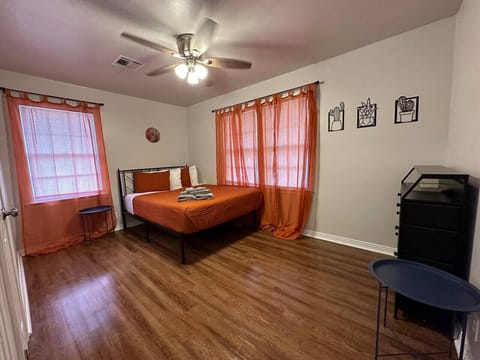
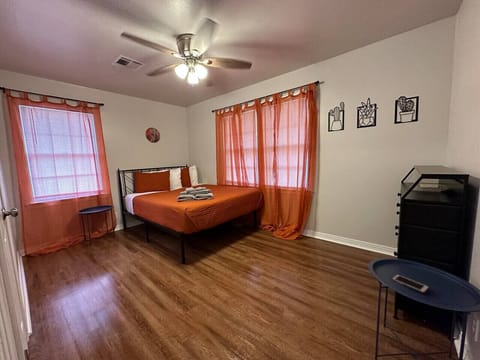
+ cell phone (409, 283)
